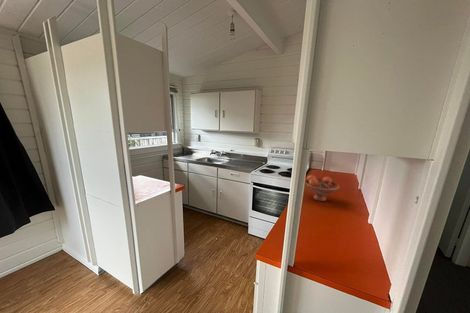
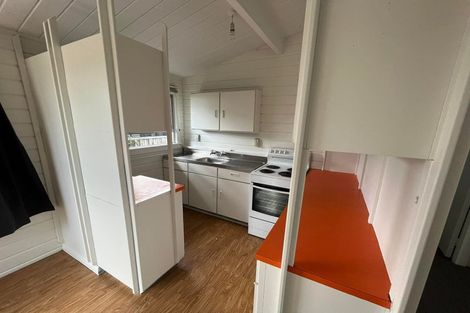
- fruit bowl (320, 188)
